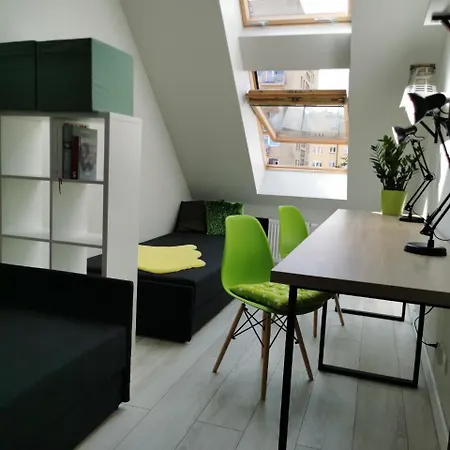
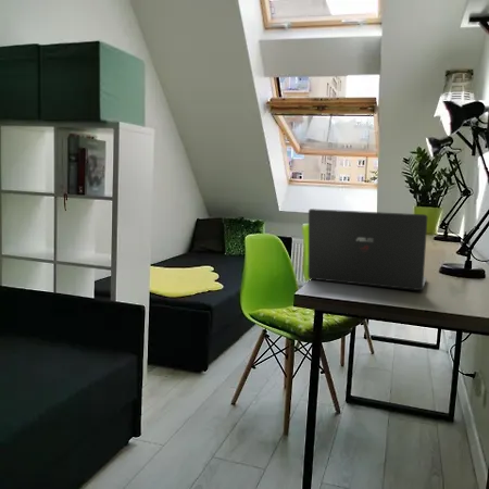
+ laptop (369, 246)
